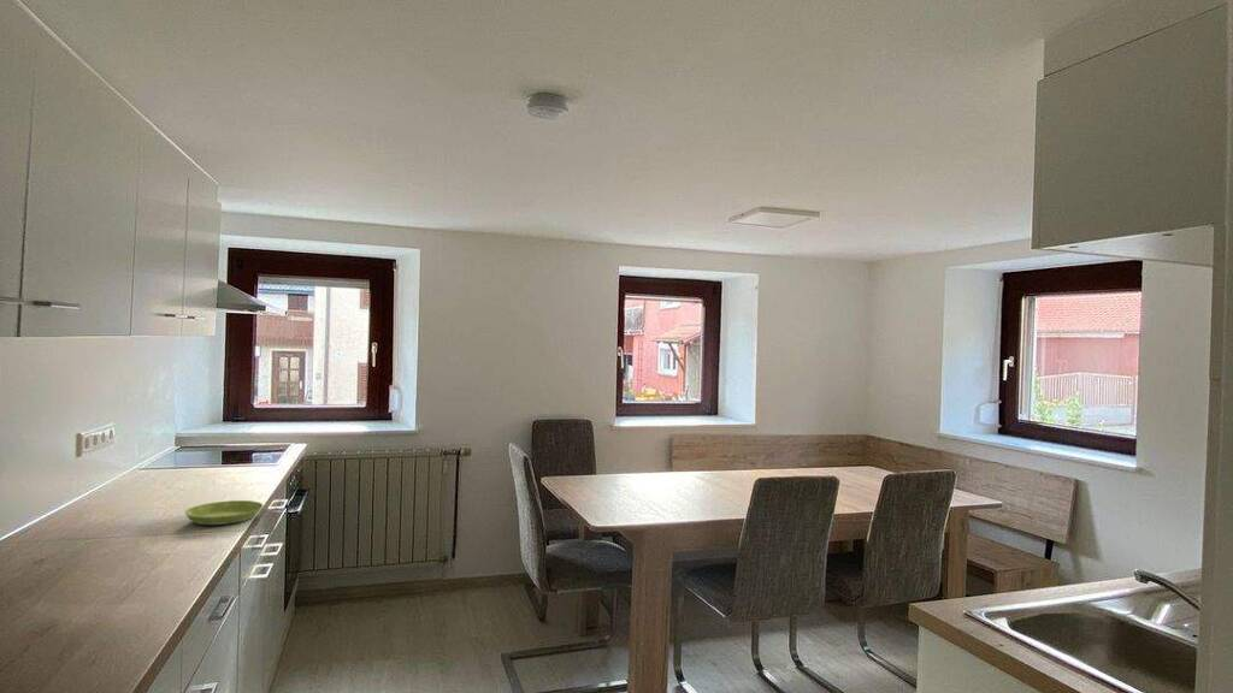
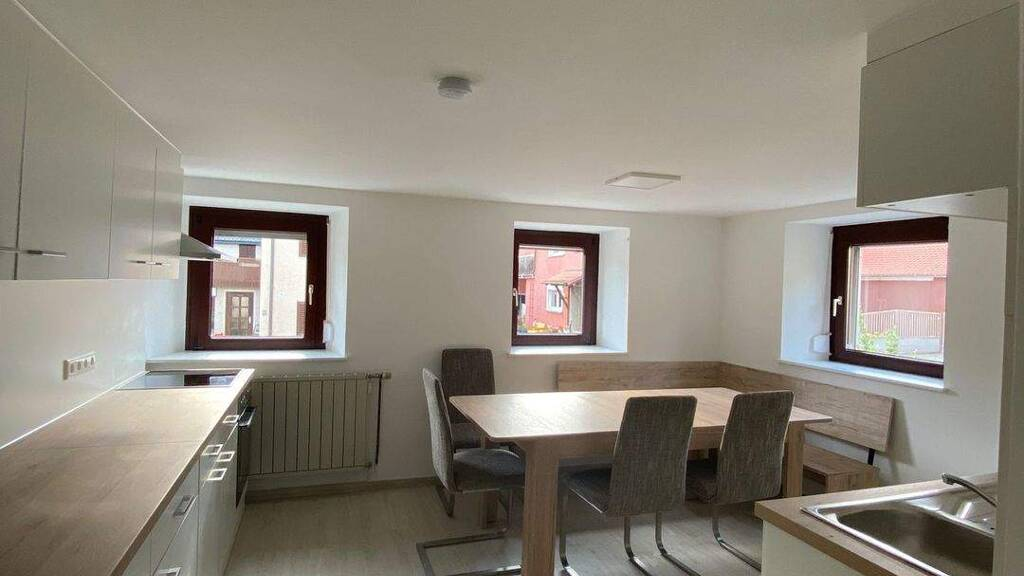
- saucer (224, 513)
